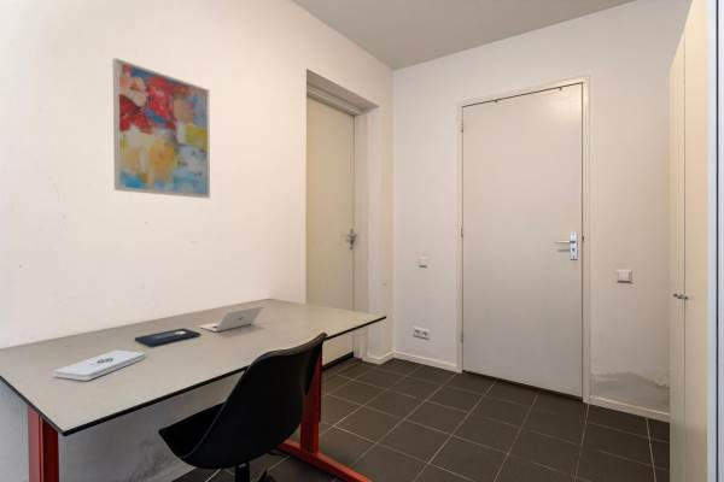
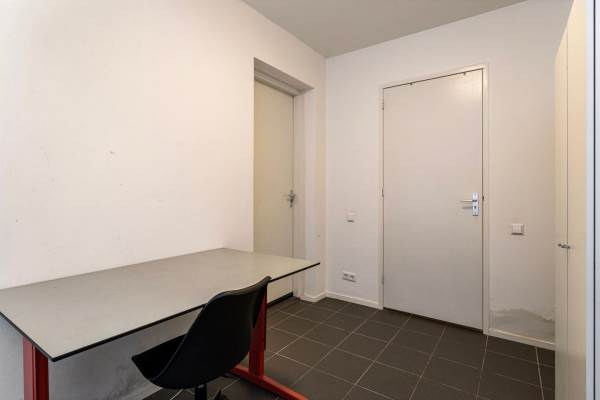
- notepad (103, 364)
- wall art (165, 135)
- laptop (205, 324)
